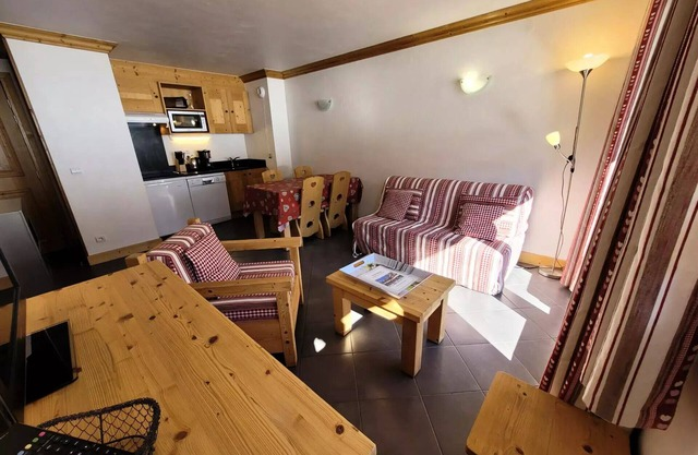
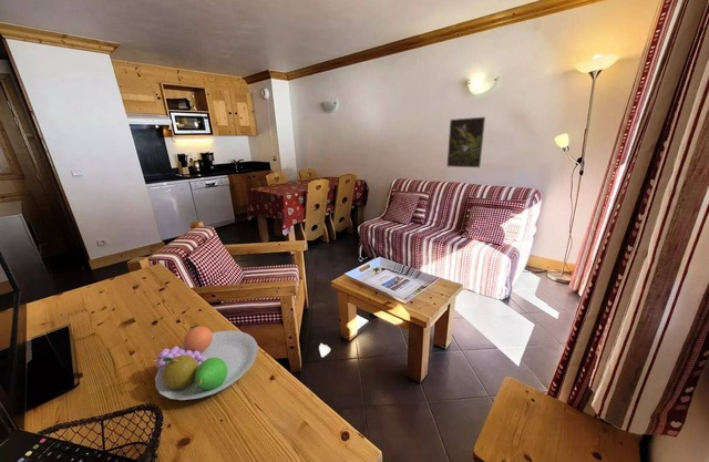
+ fruit bowl (206, 355)
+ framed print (464, 143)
